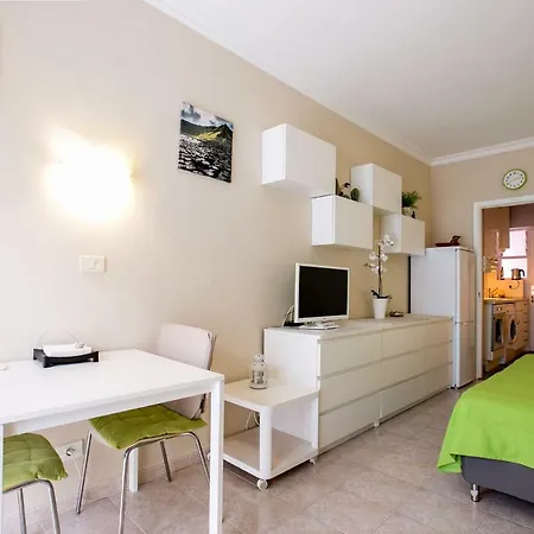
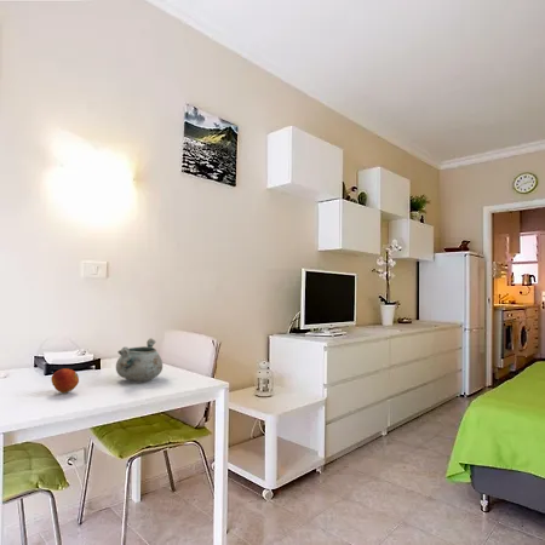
+ decorative bowl (139, 361)
+ fruit (64, 380)
